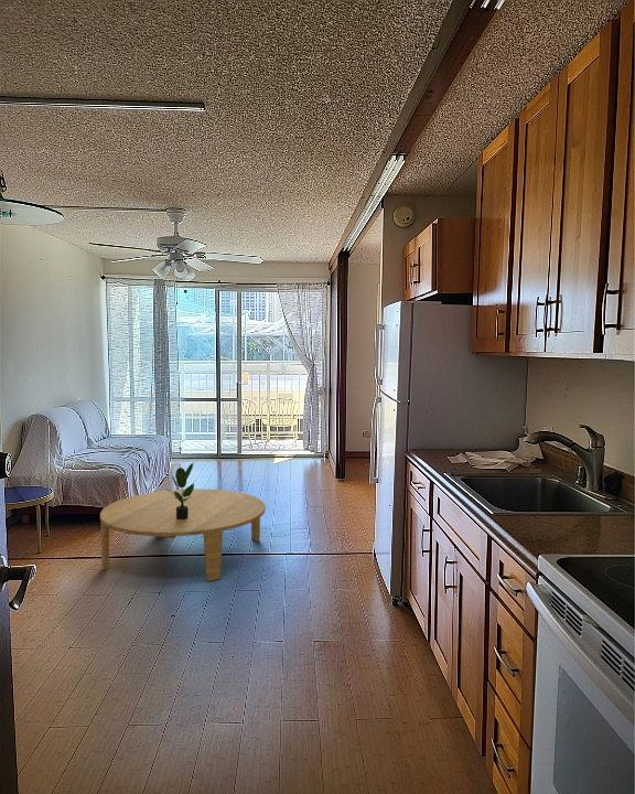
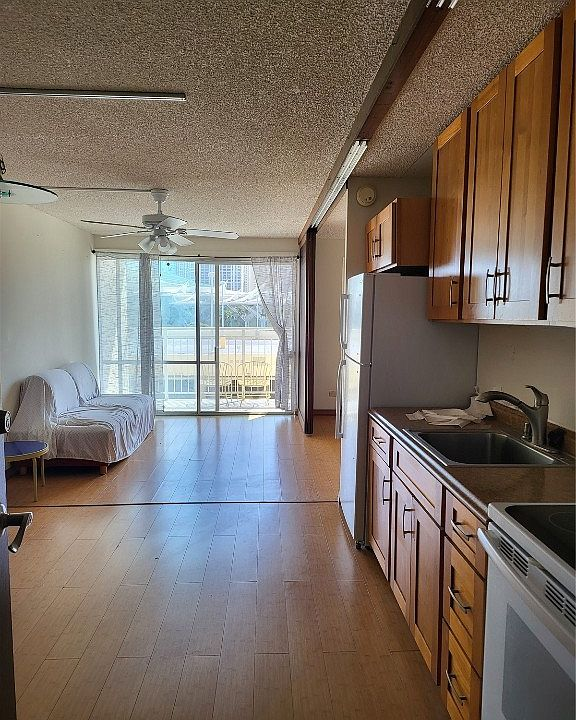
- potted plant (183, 490)
- coffee table (185, 529)
